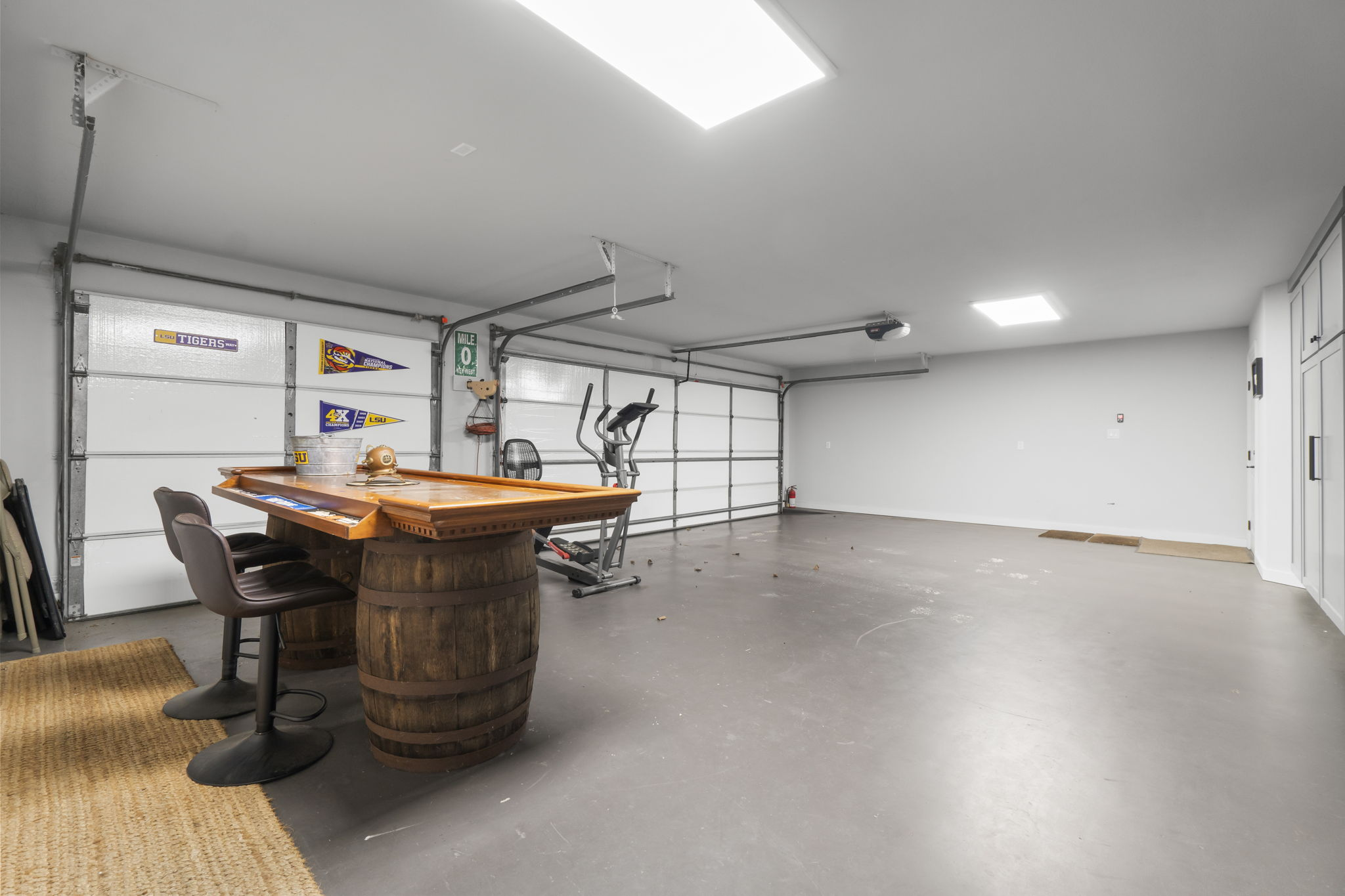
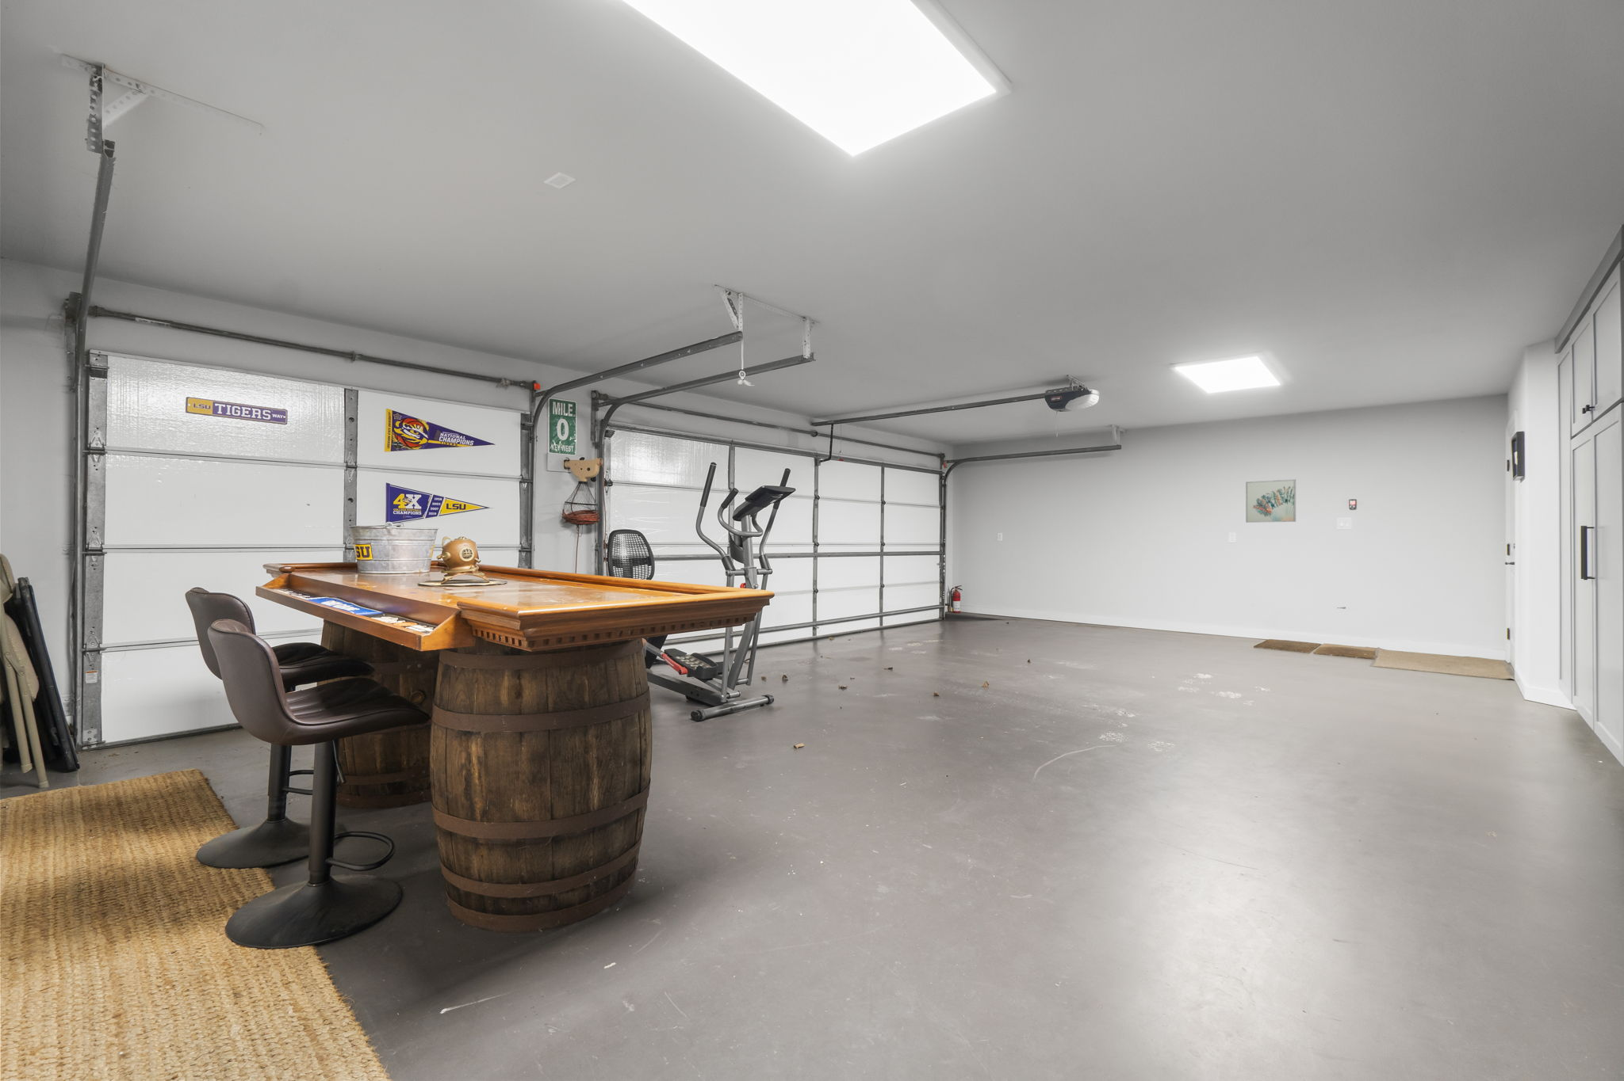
+ wall art (1269, 502)
